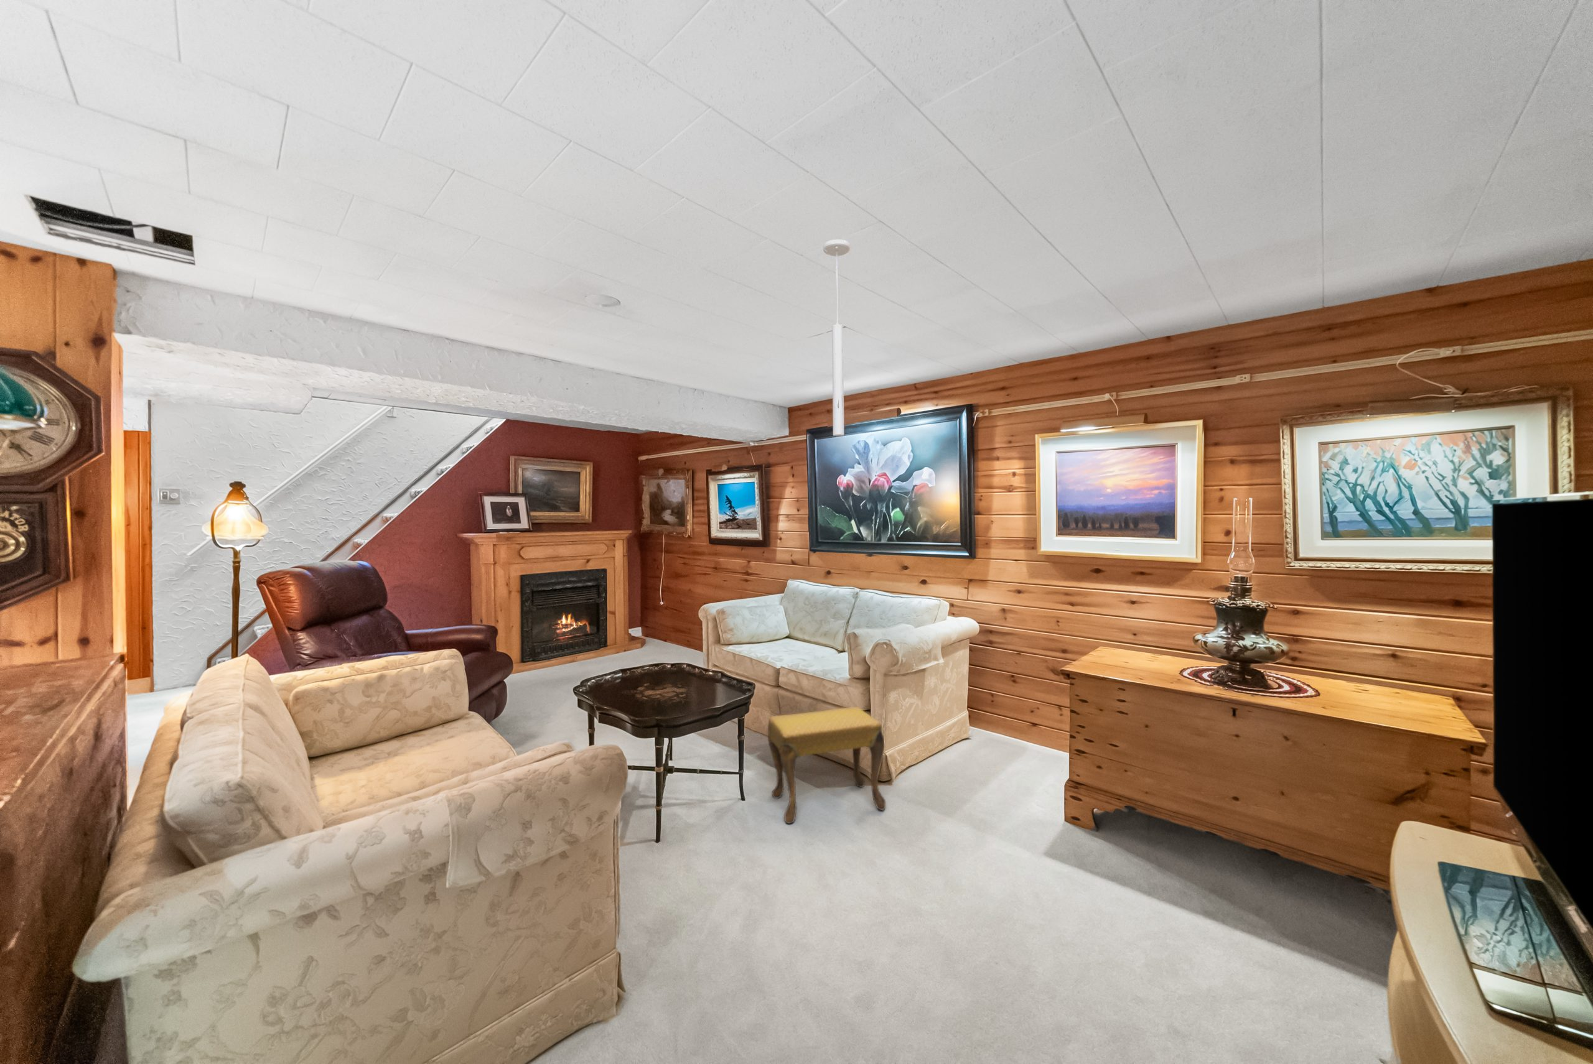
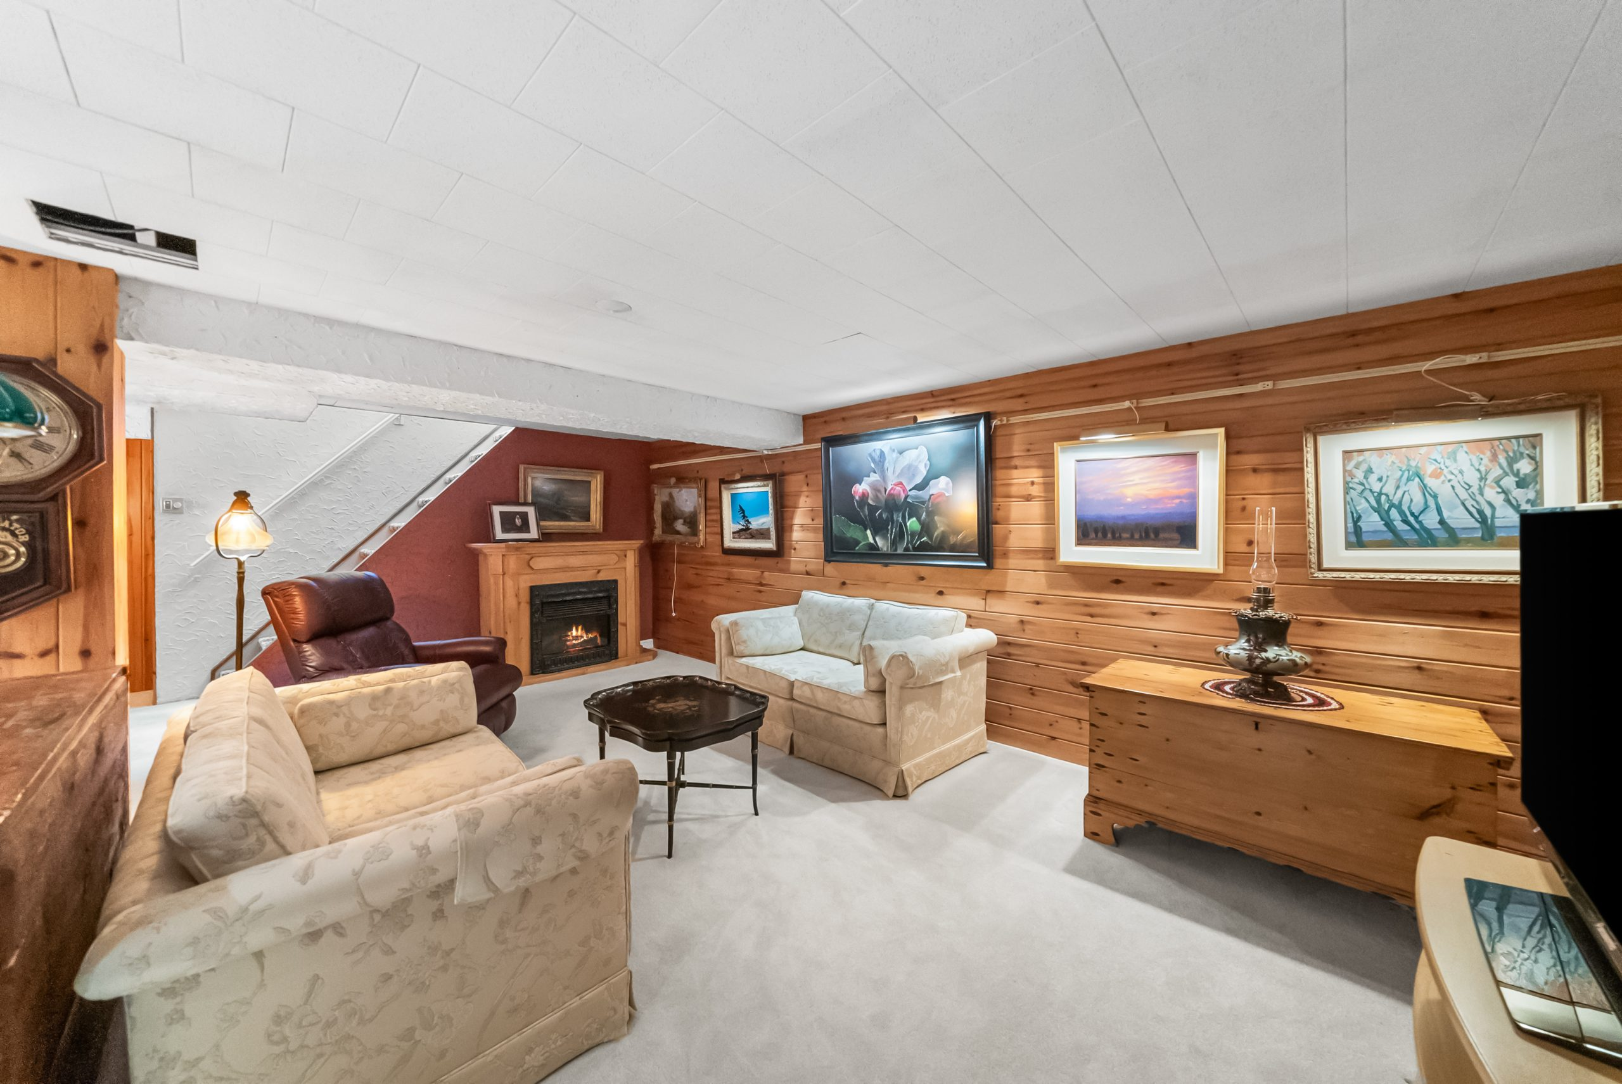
- ceiling light (837, 340)
- footstool (823, 753)
